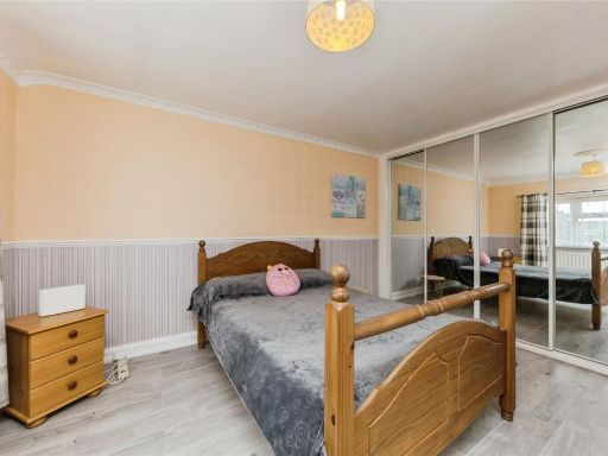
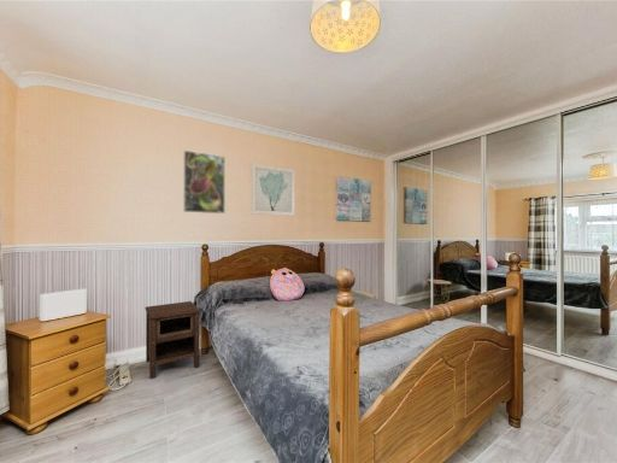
+ nightstand (172, 335)
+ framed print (205, 183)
+ wall art (274, 191)
